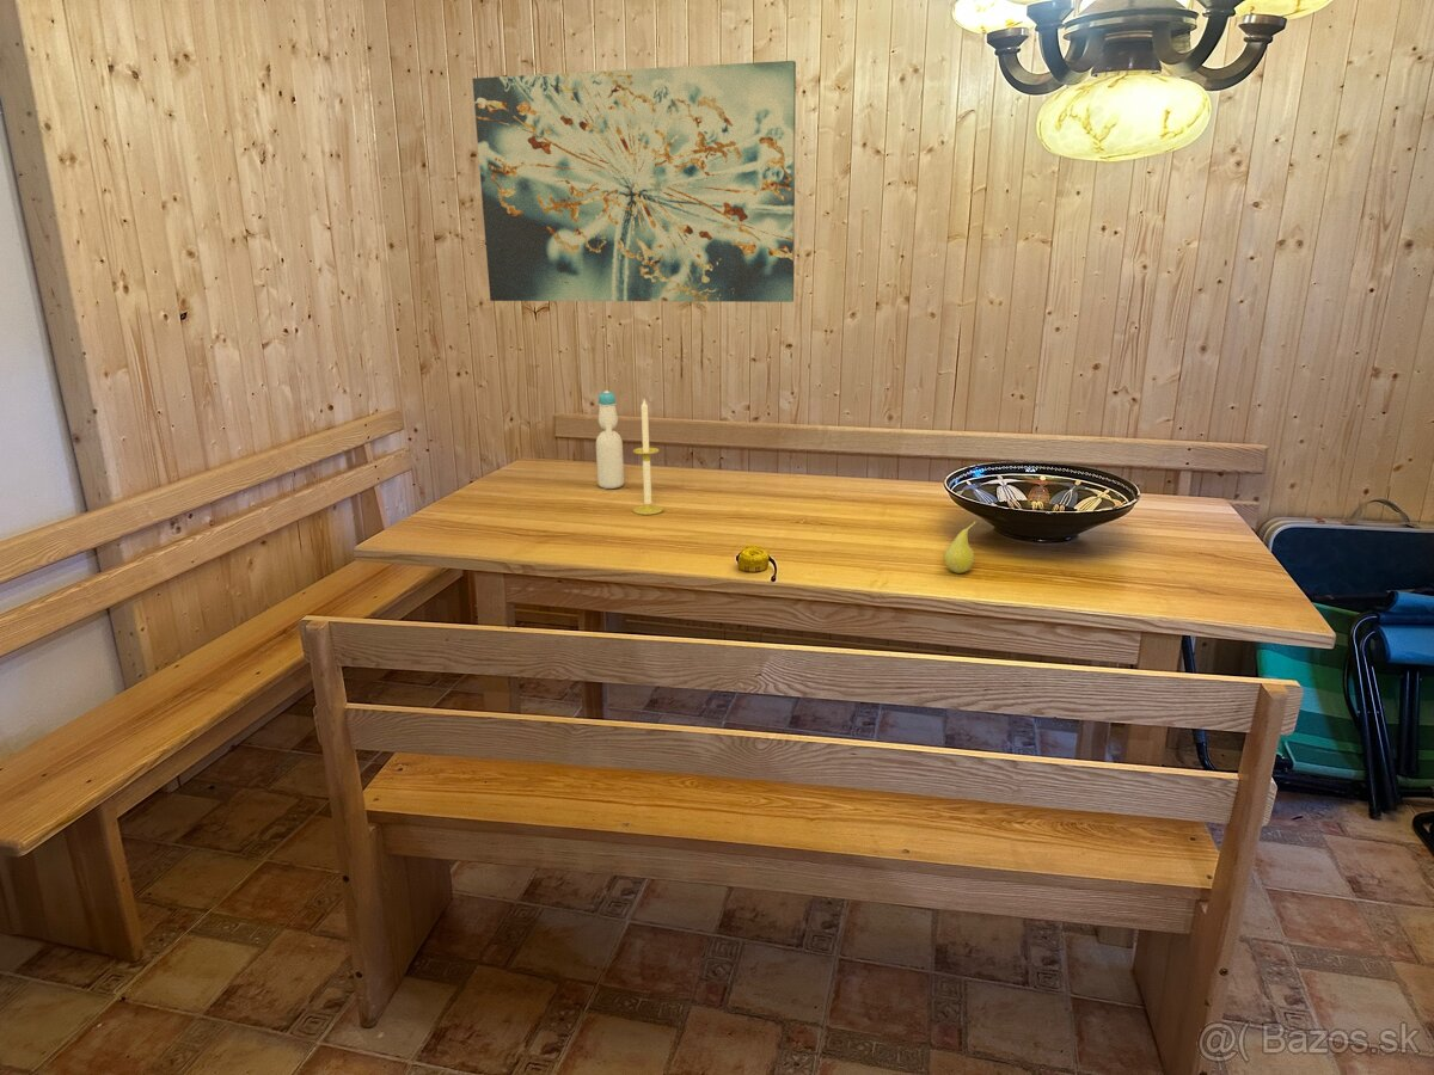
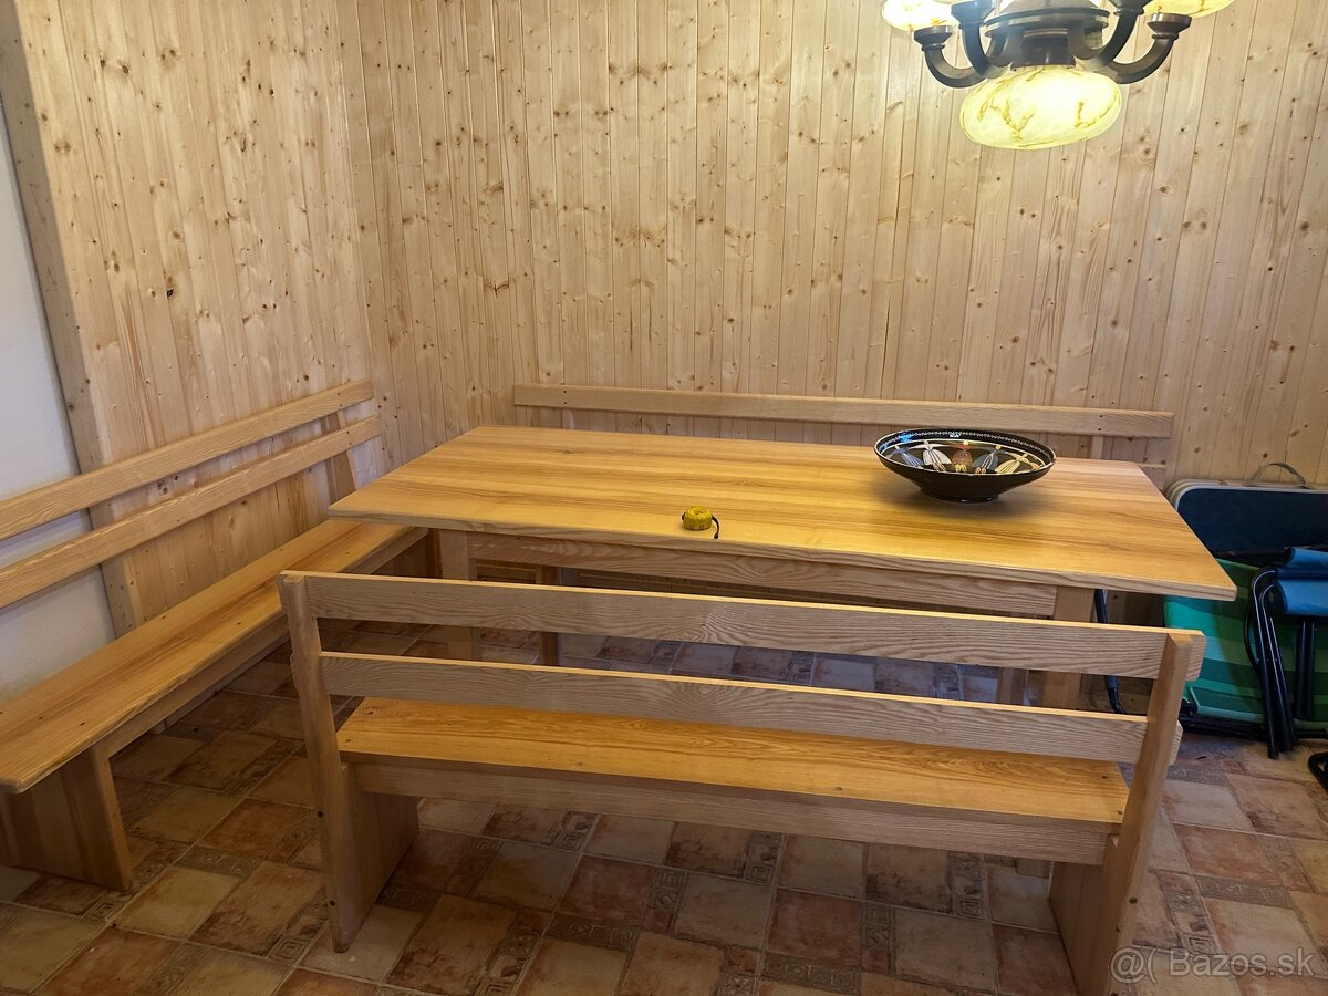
- candle (645, 455)
- fruit (961, 547)
- bottle (608, 438)
- wall art (632, 189)
